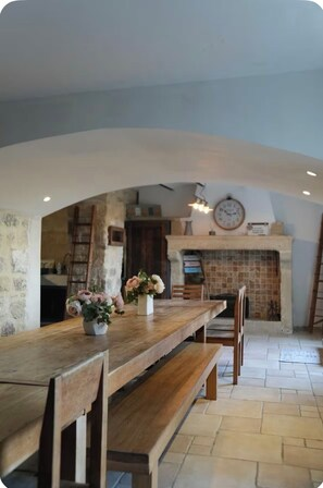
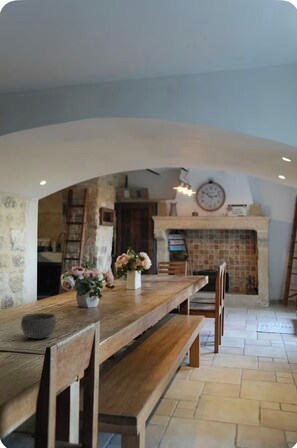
+ bowl (38, 326)
